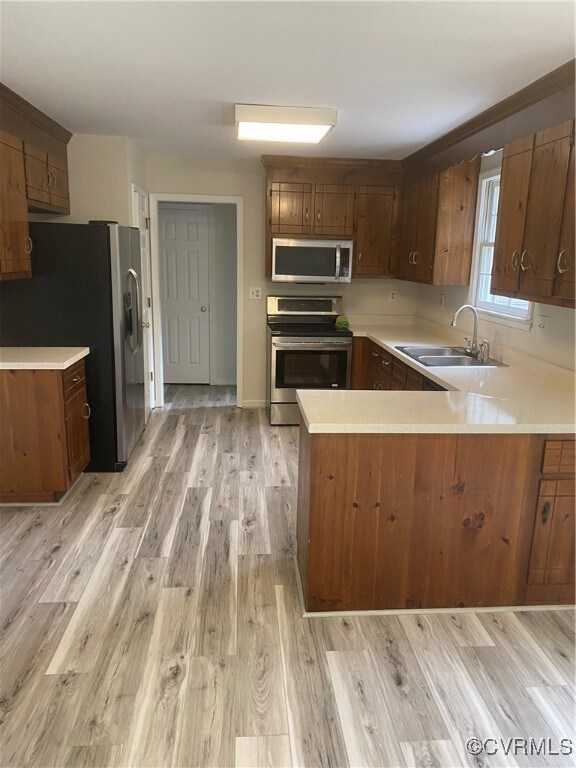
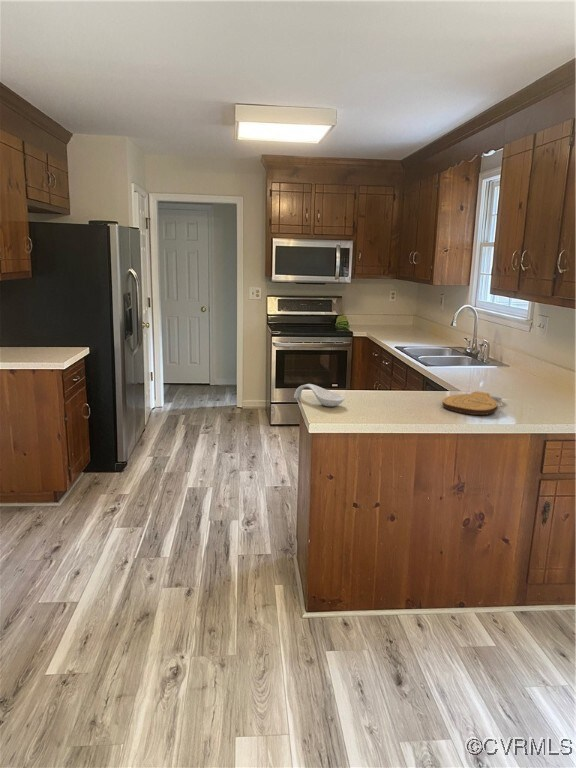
+ spoon rest (318, 394)
+ key chain (477, 399)
